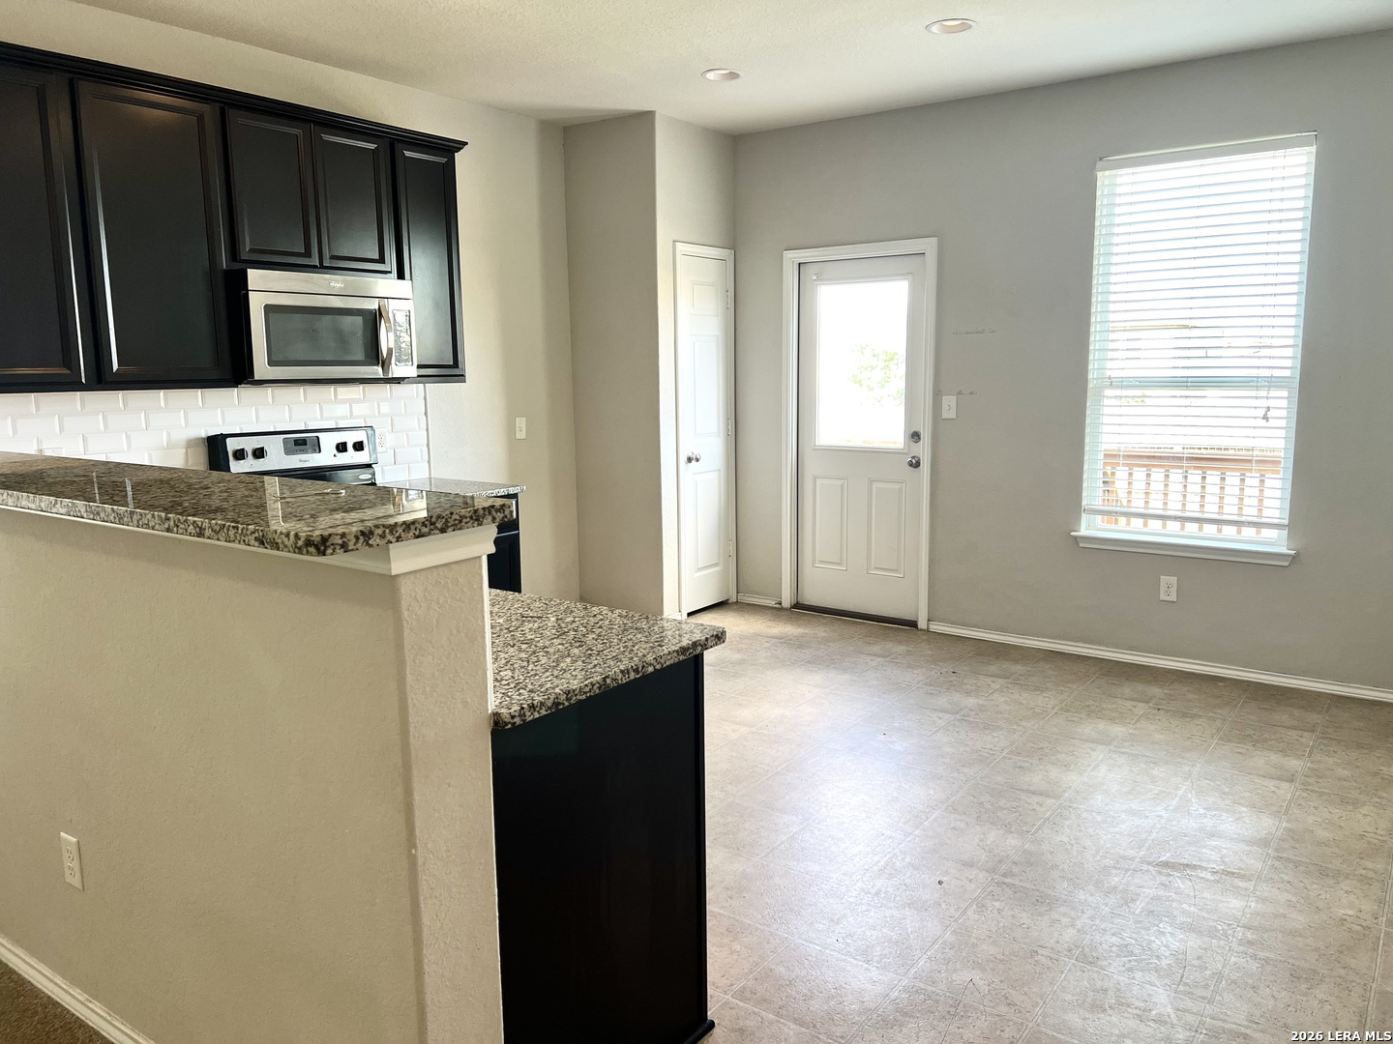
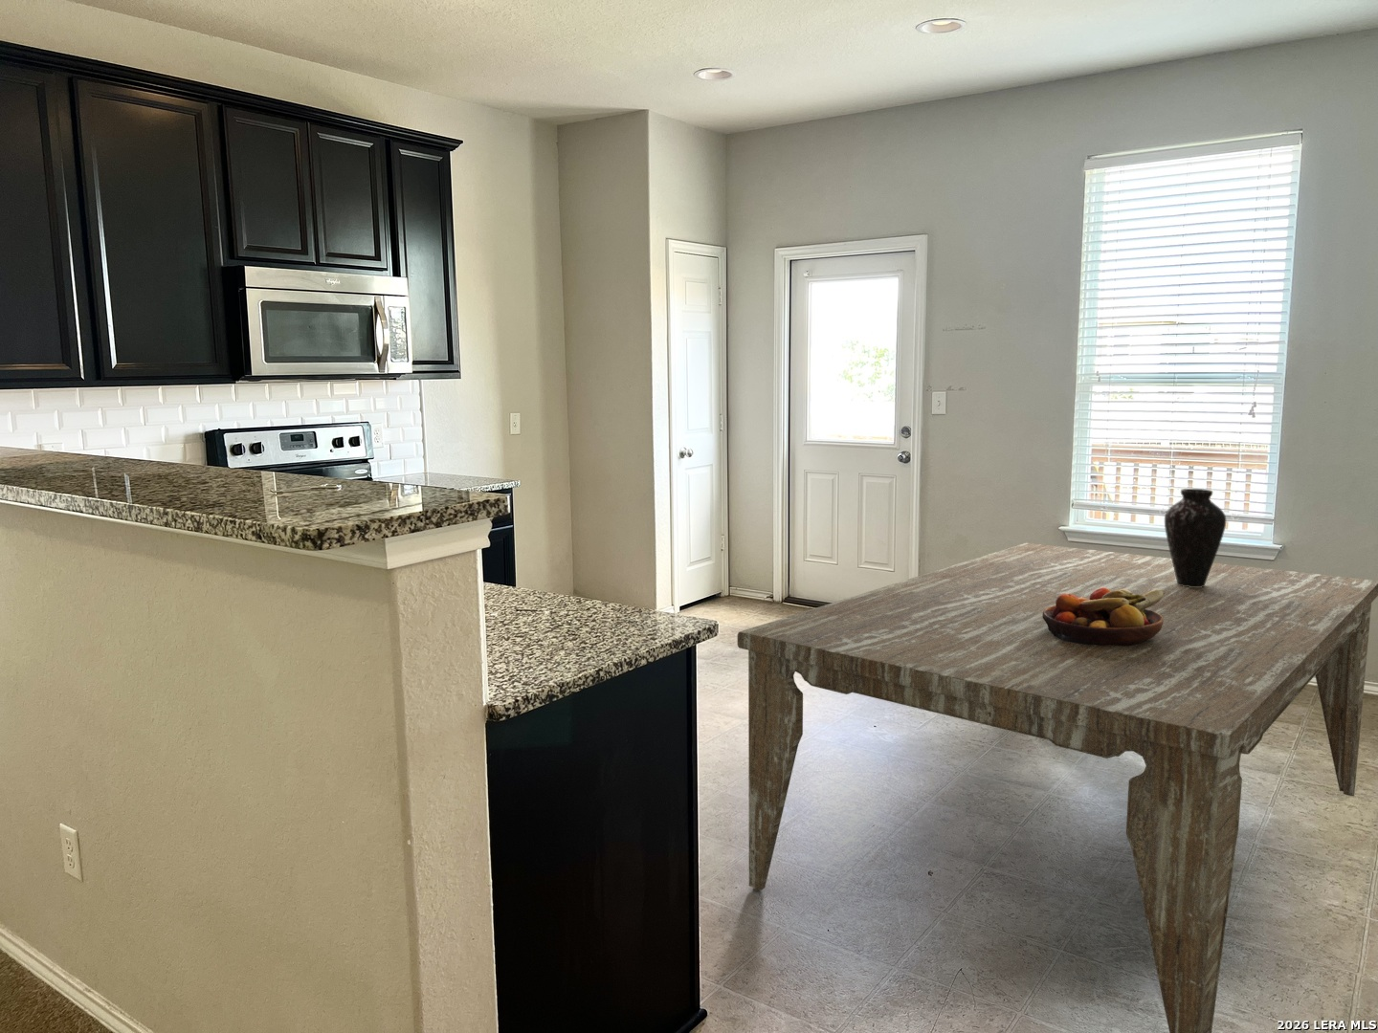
+ vase (1194, 537)
+ dining table (1084, 722)
+ fruit bowl (1102, 610)
